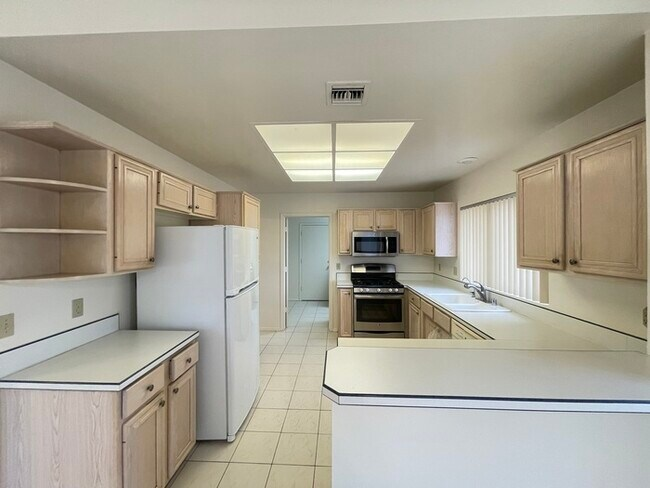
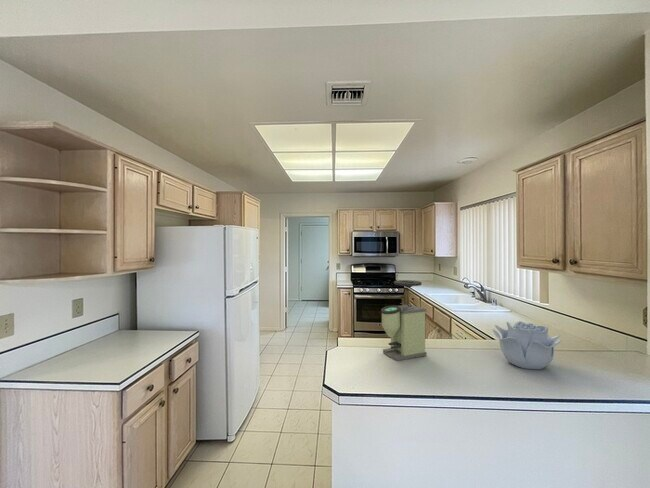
+ coffee grinder (404, 318)
+ decorative bowl (524, 343)
